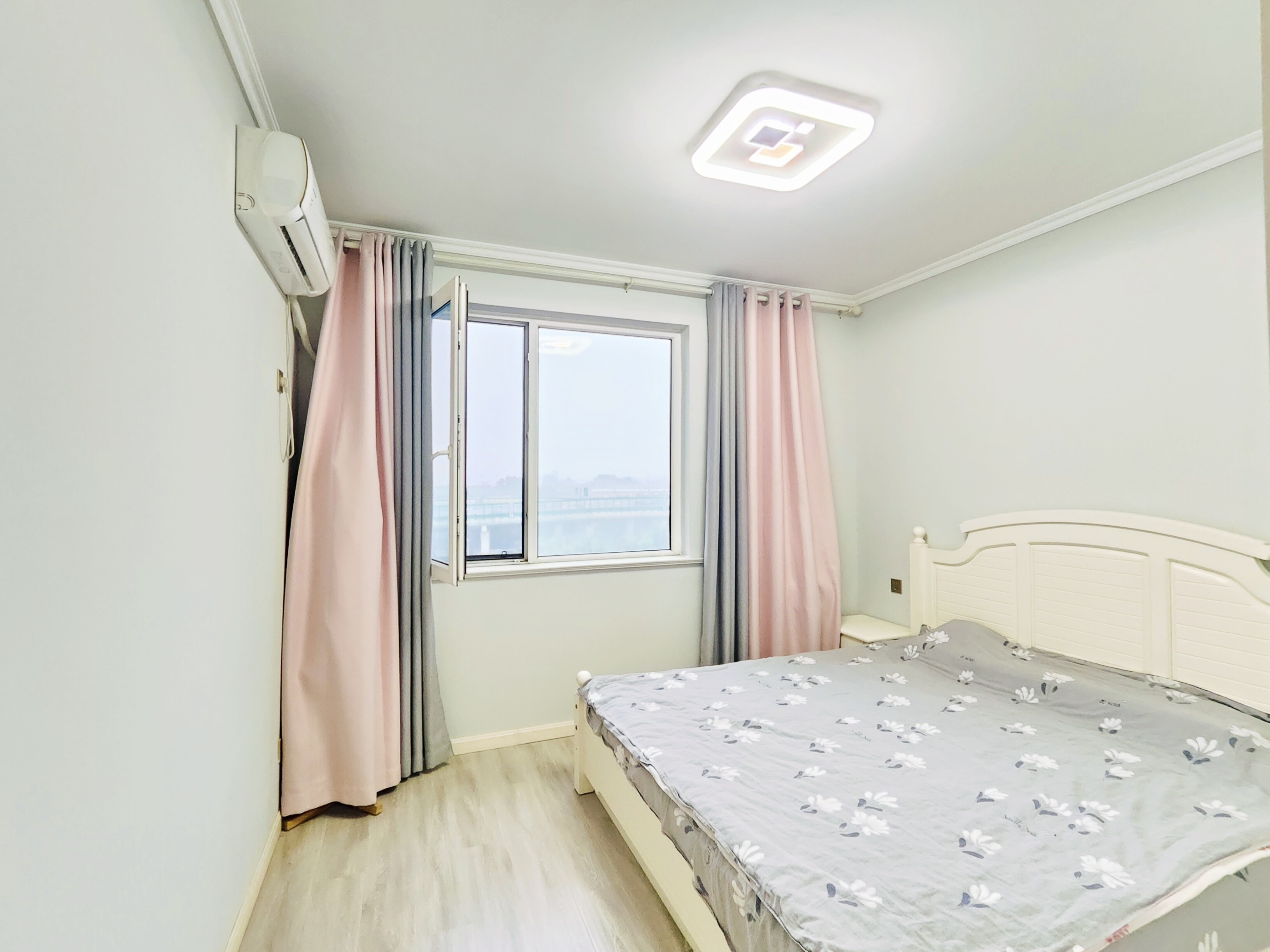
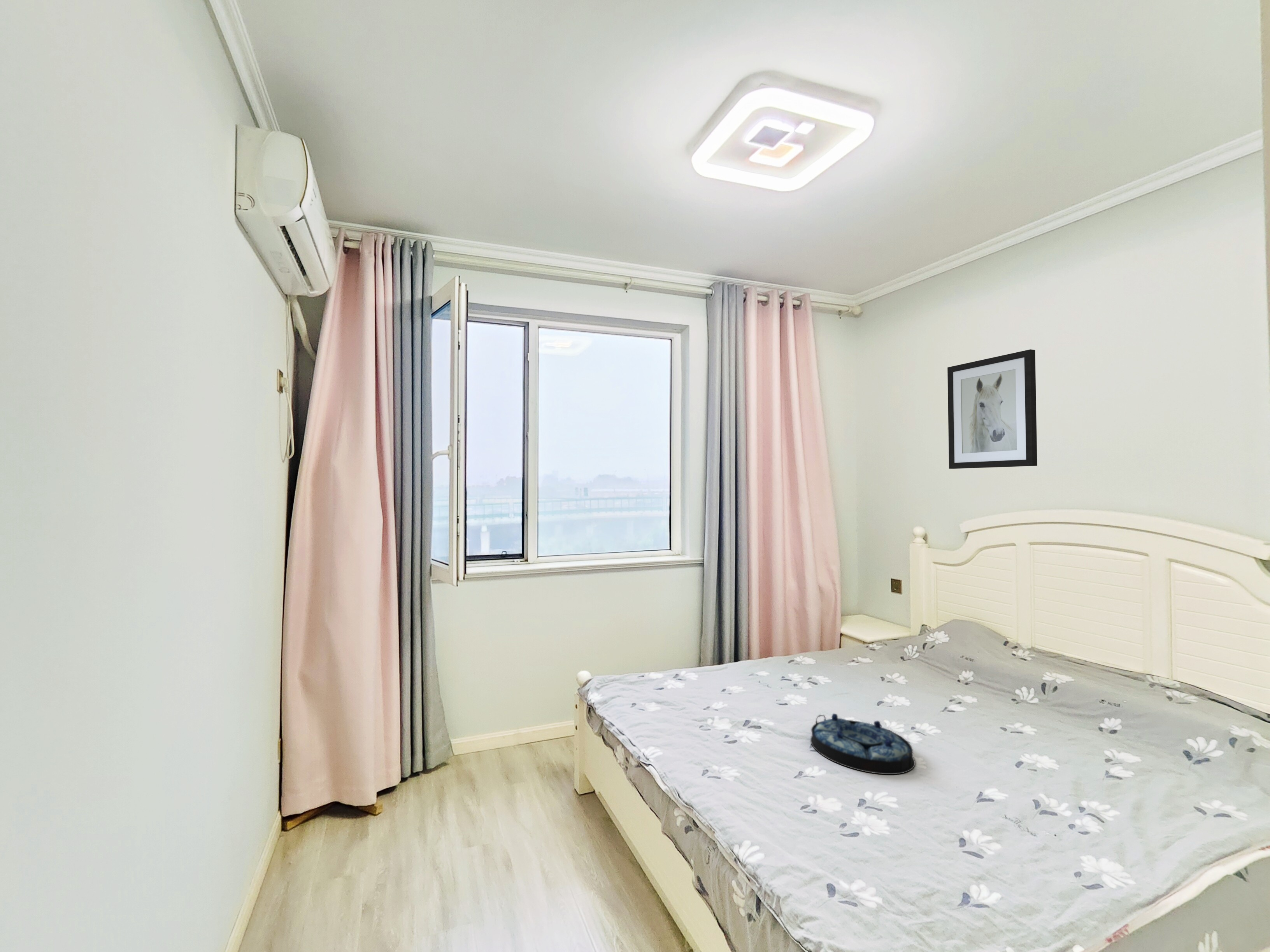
+ wall art (989, 413)
+ serving tray (860, 738)
